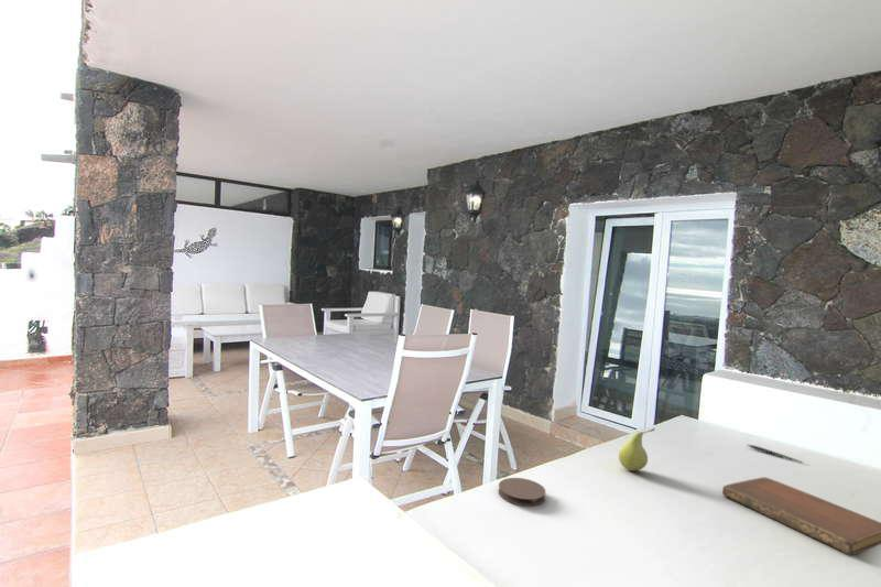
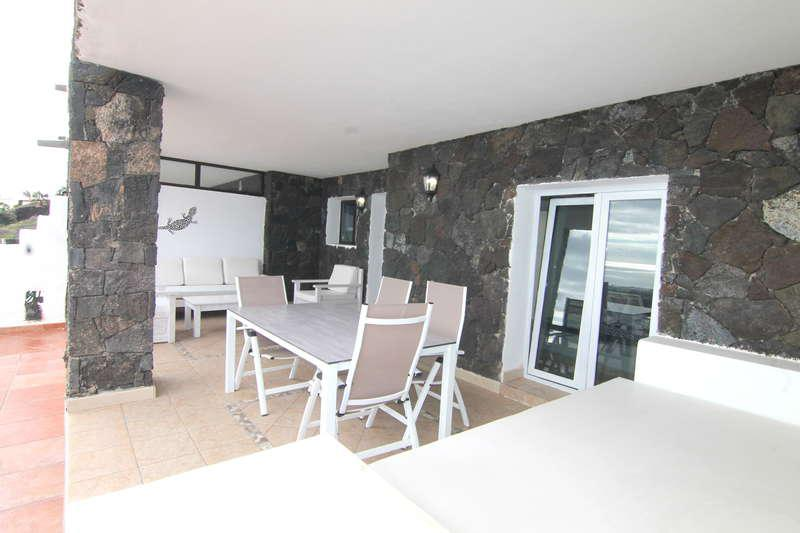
- coaster (521, 490)
- pen (773, 453)
- fruit (635, 447)
- notebook (802, 510)
